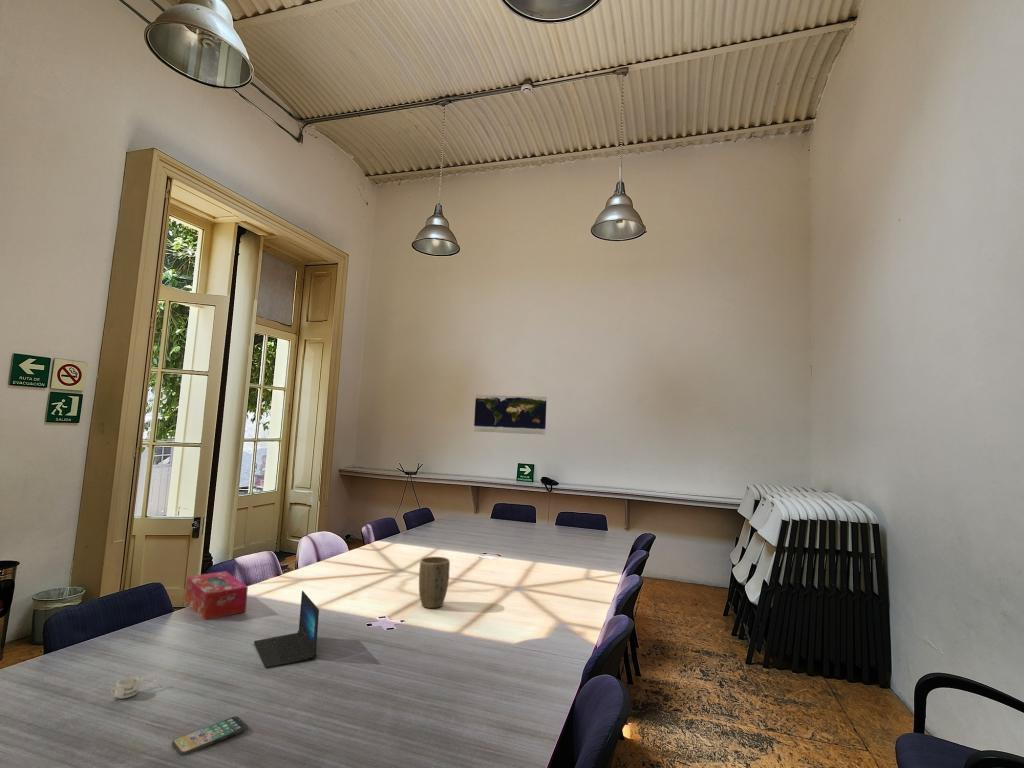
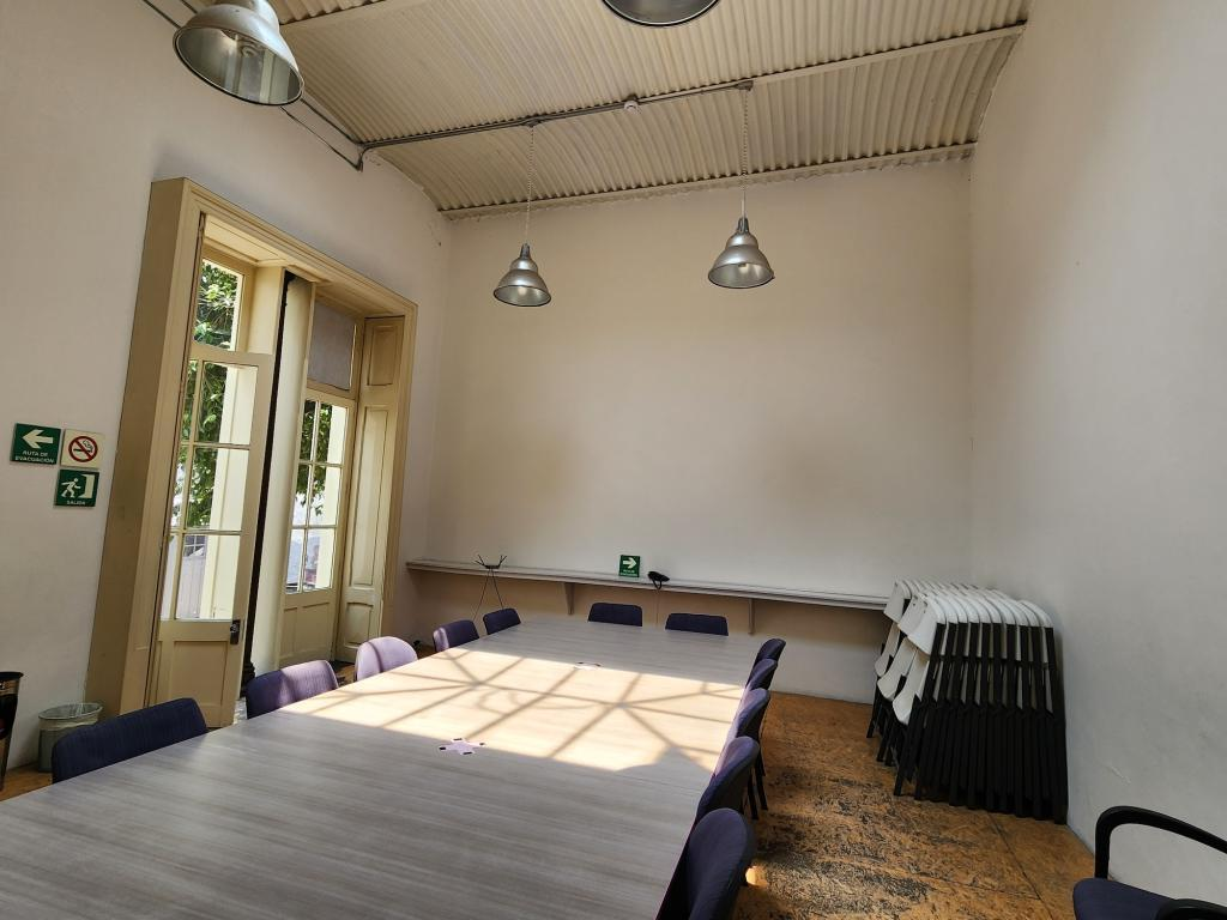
- smartphone (210, 734)
- laptop (288, 634)
- mug (135, 684)
- plant pot (433, 582)
- tissue box (215, 593)
- map (509, 414)
